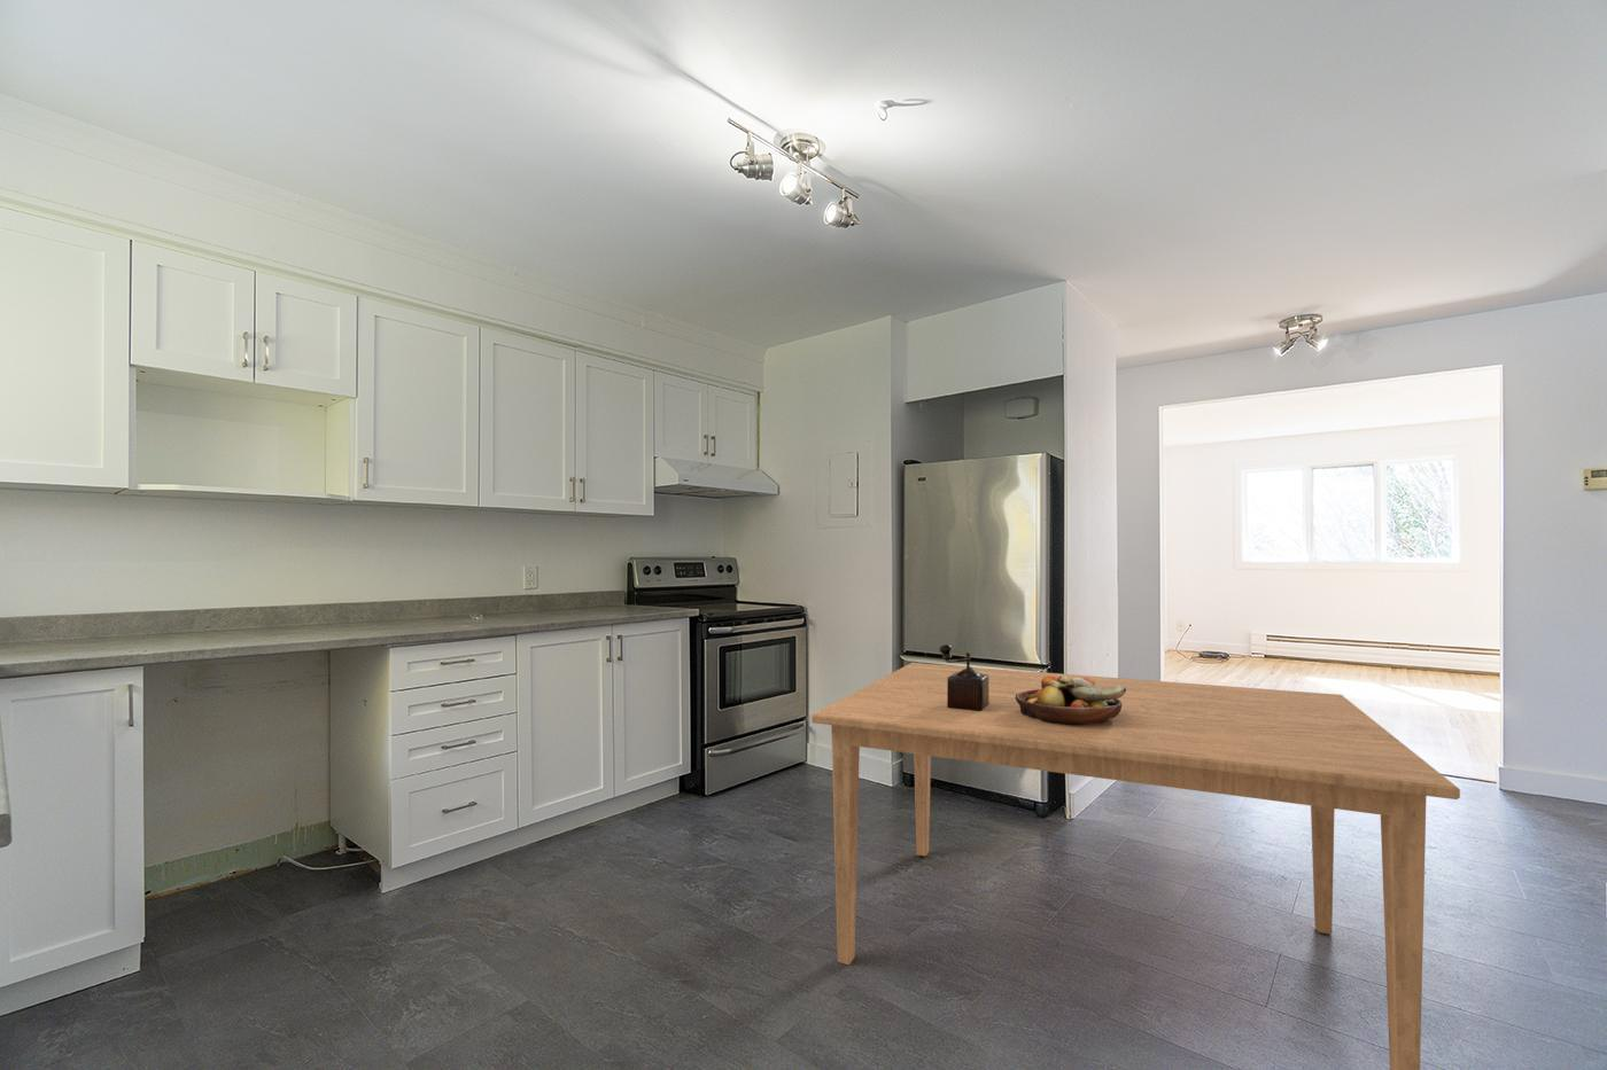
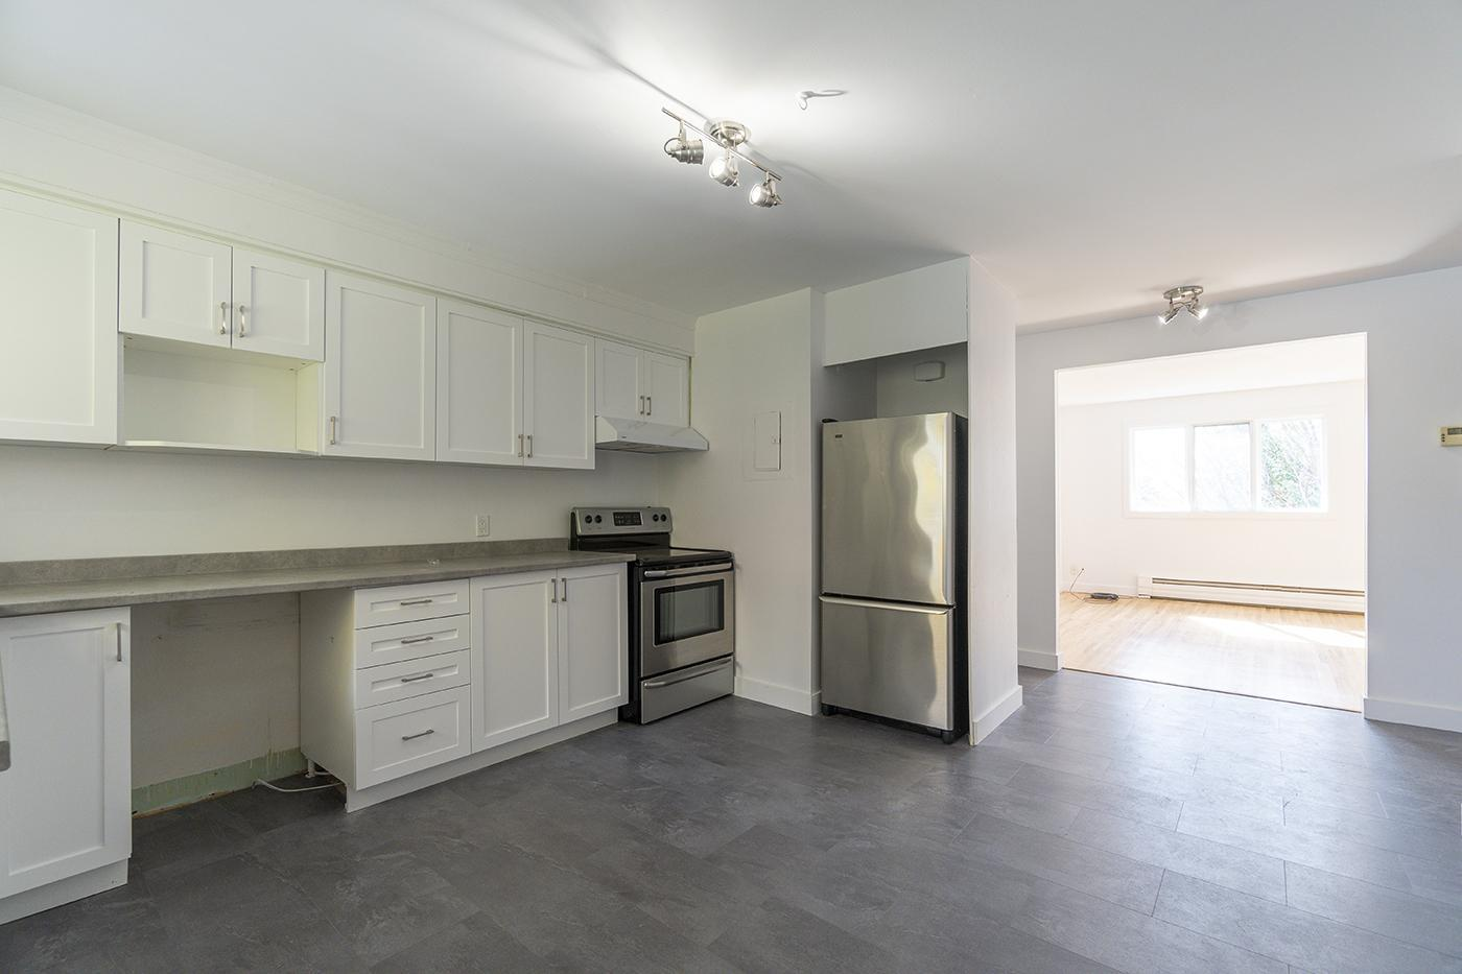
- dining table (1100, 777)
- fruit bowl (1068, 693)
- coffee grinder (959, 675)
